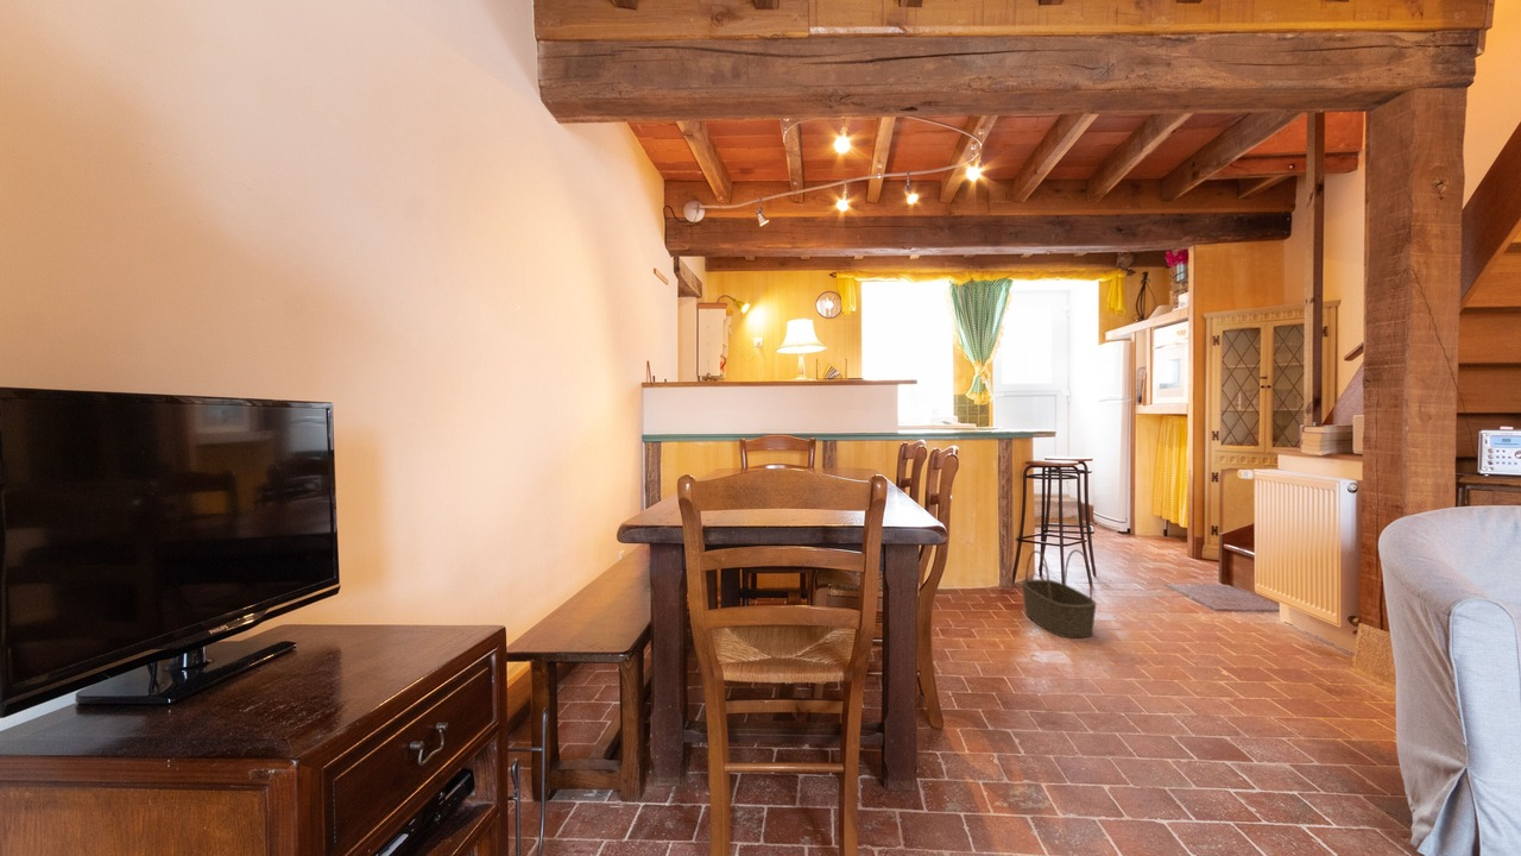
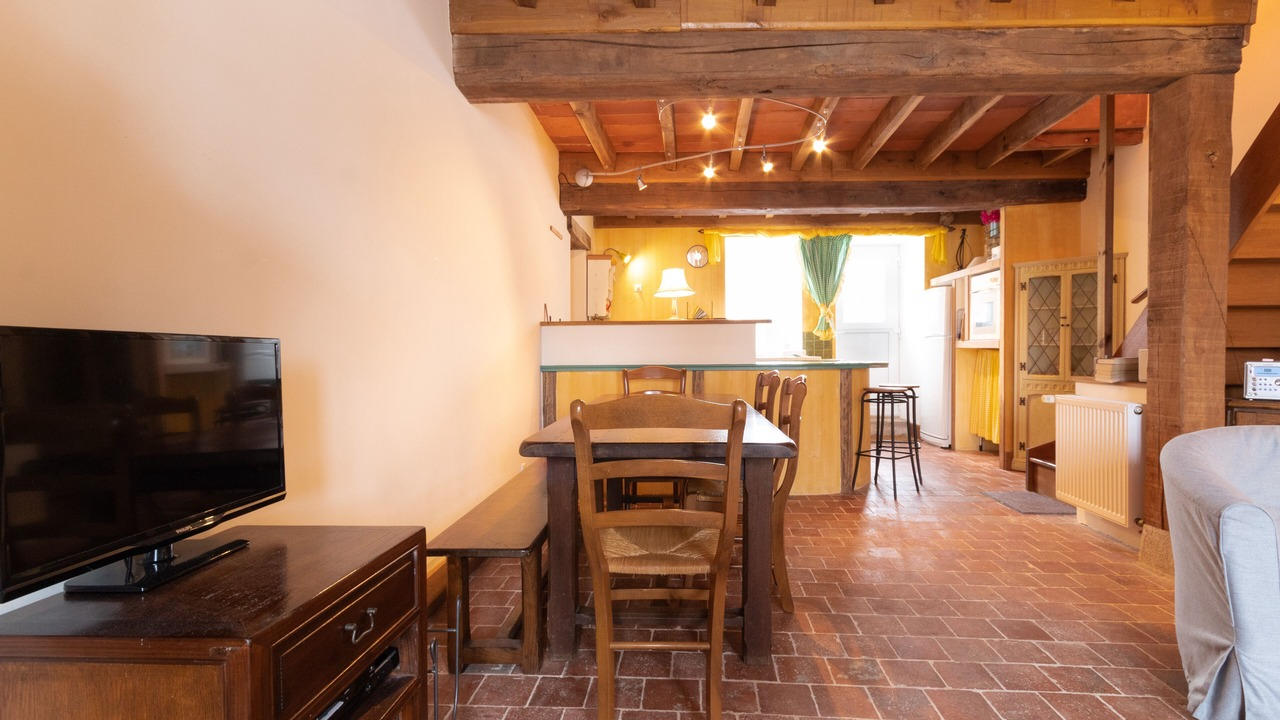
- basket (1056, 586)
